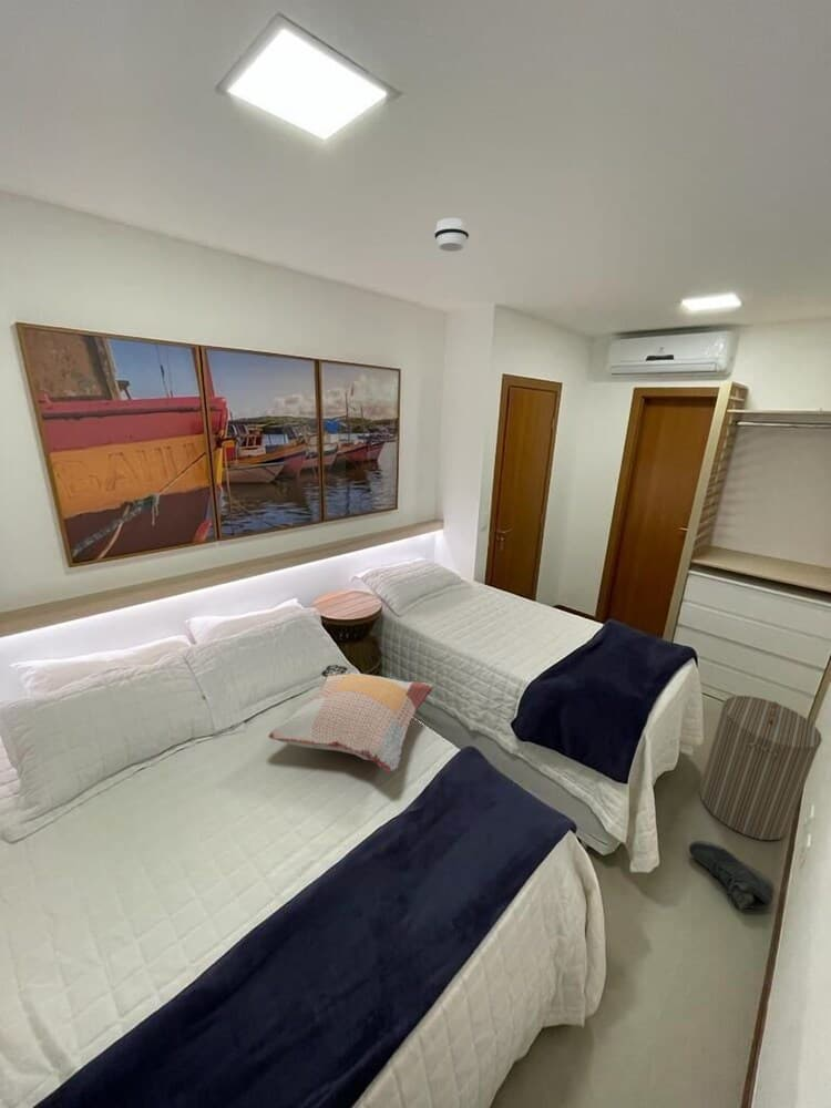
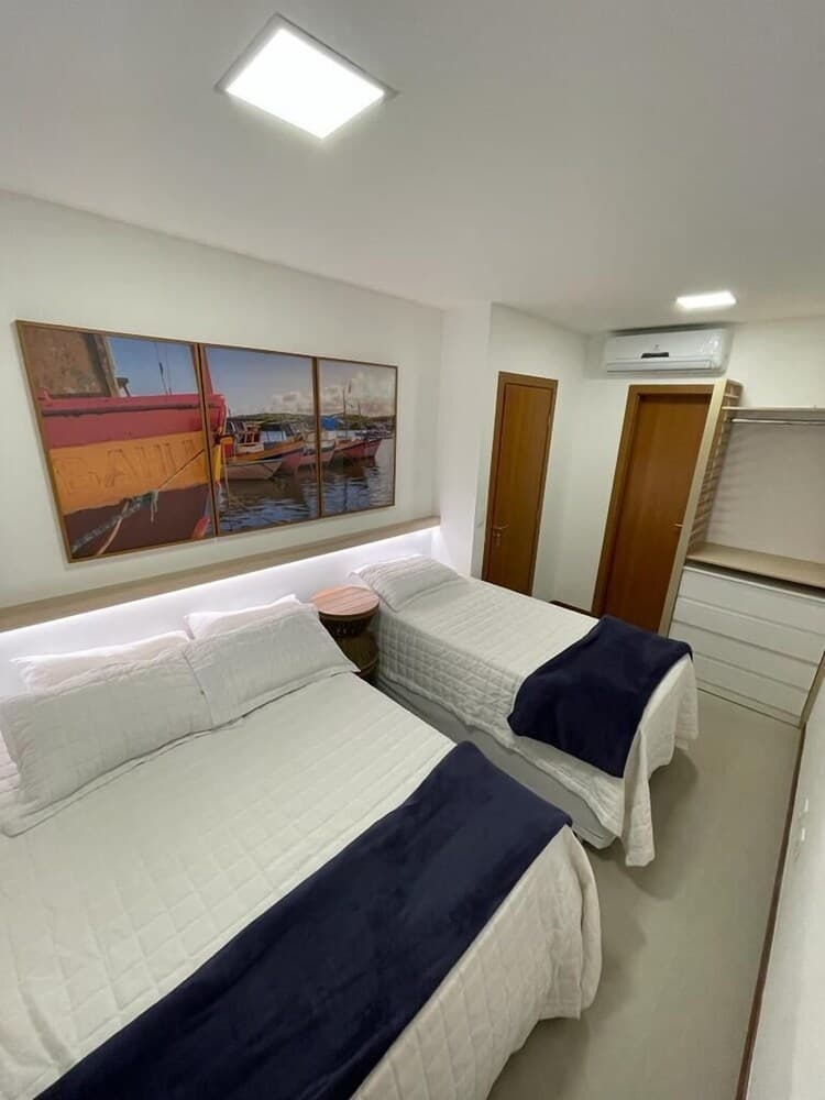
- smoke detector (451, 235)
- sneaker (727, 875)
- laundry hamper (757, 758)
- decorative pillow (357, 708)
